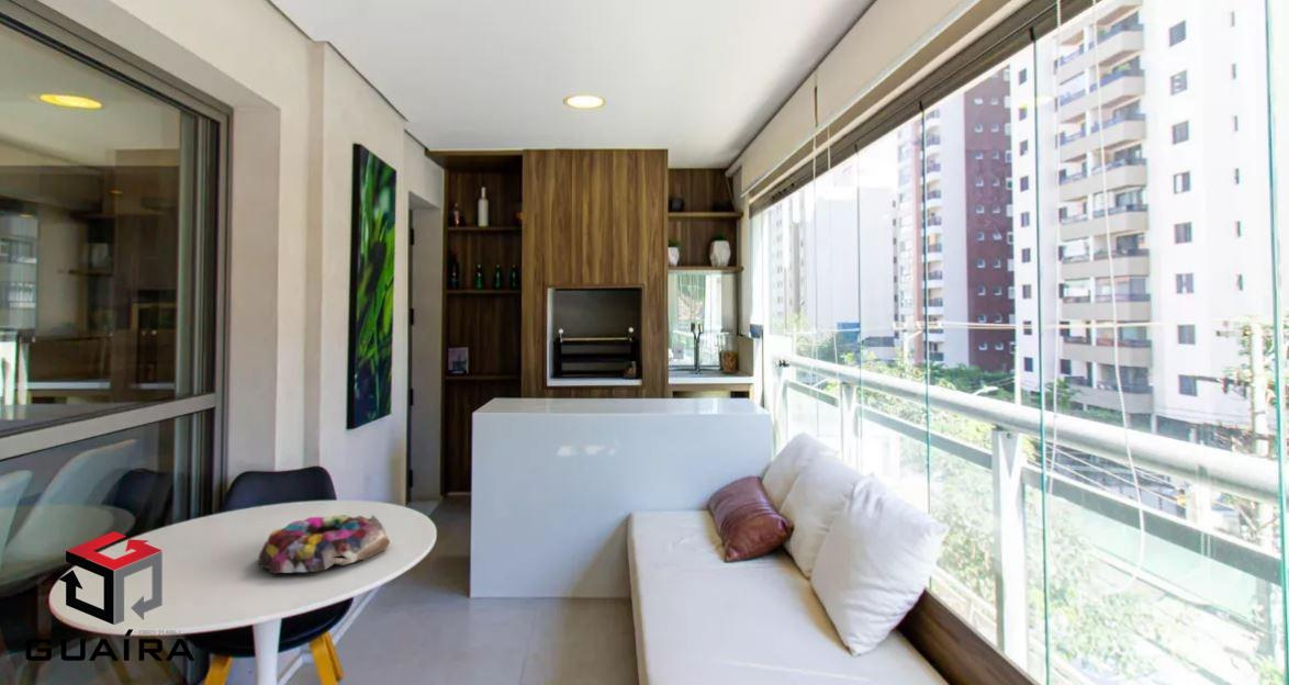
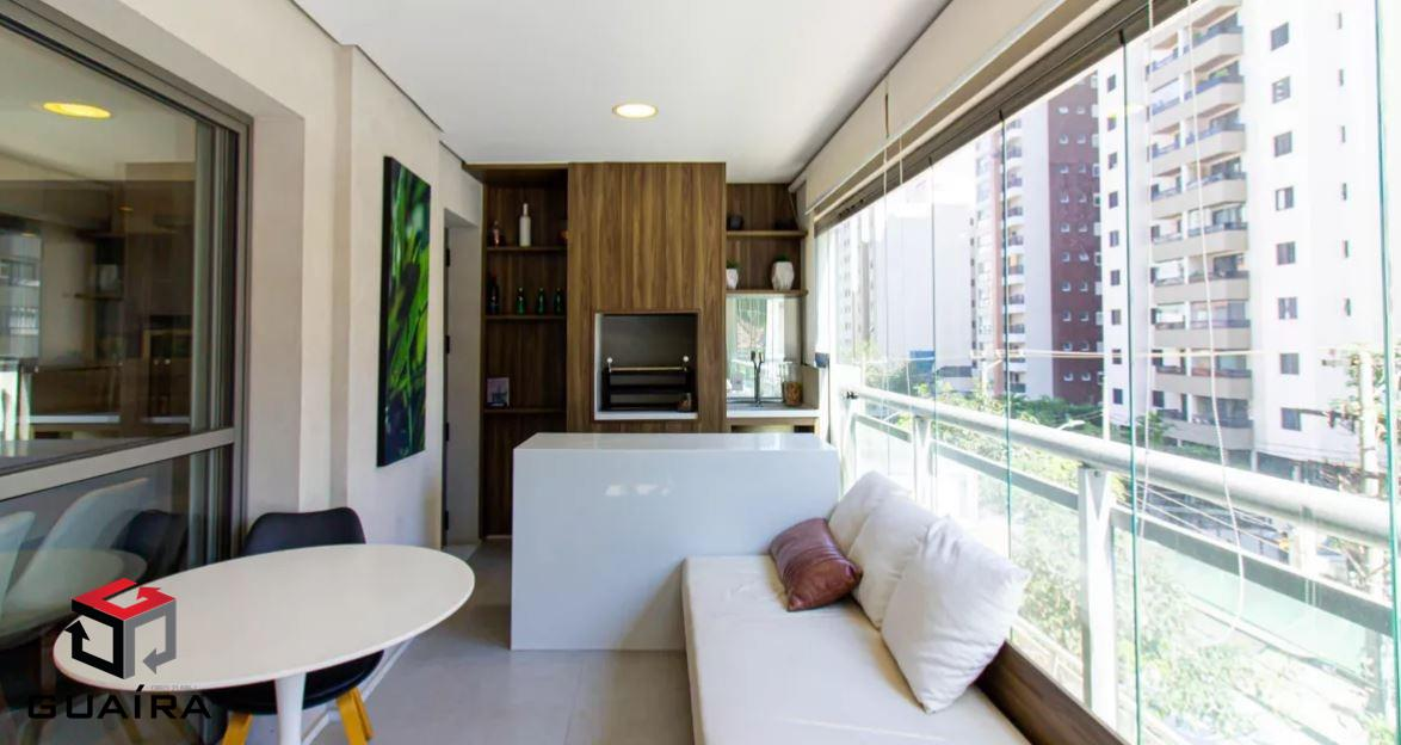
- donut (326, 536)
